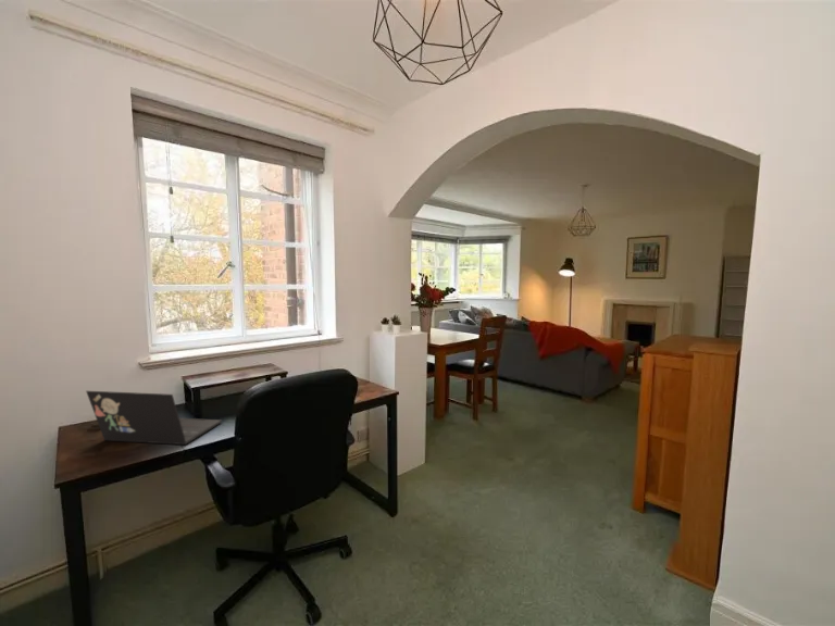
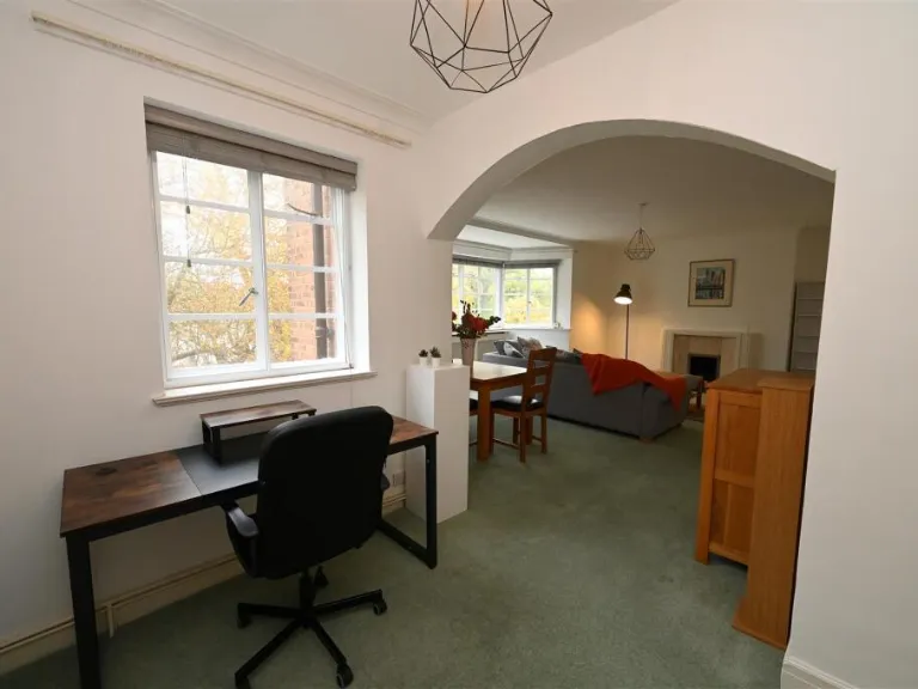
- laptop (160, 408)
